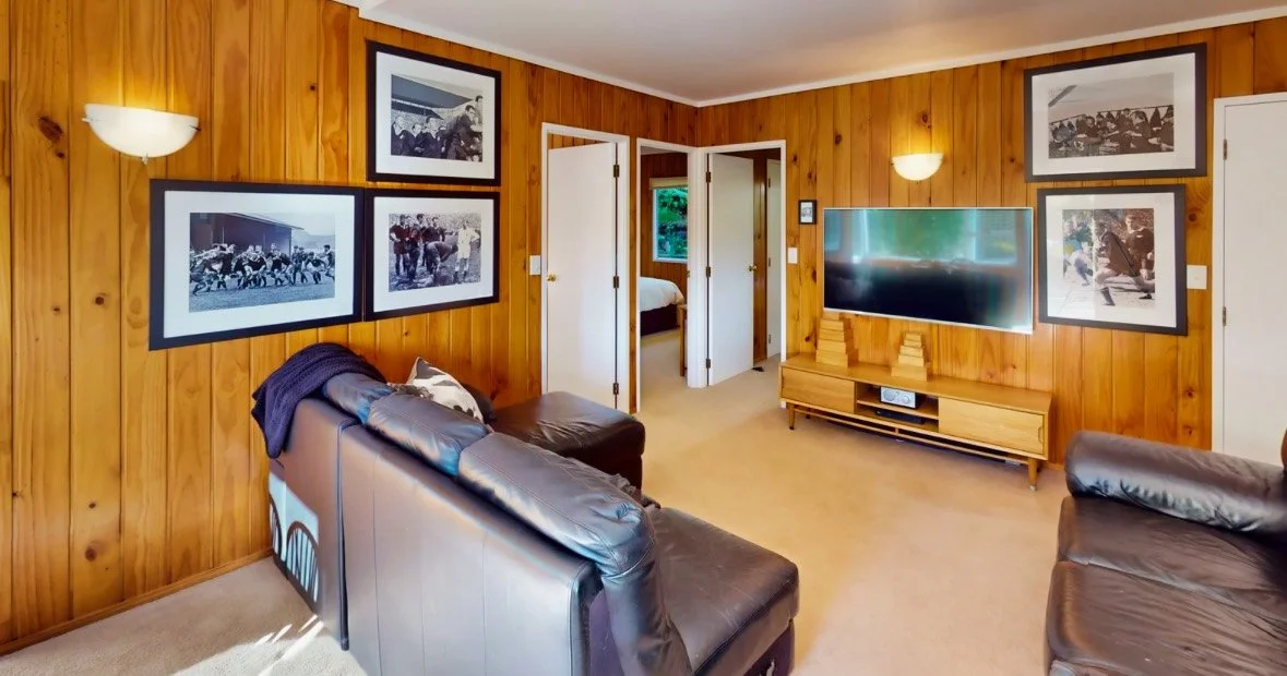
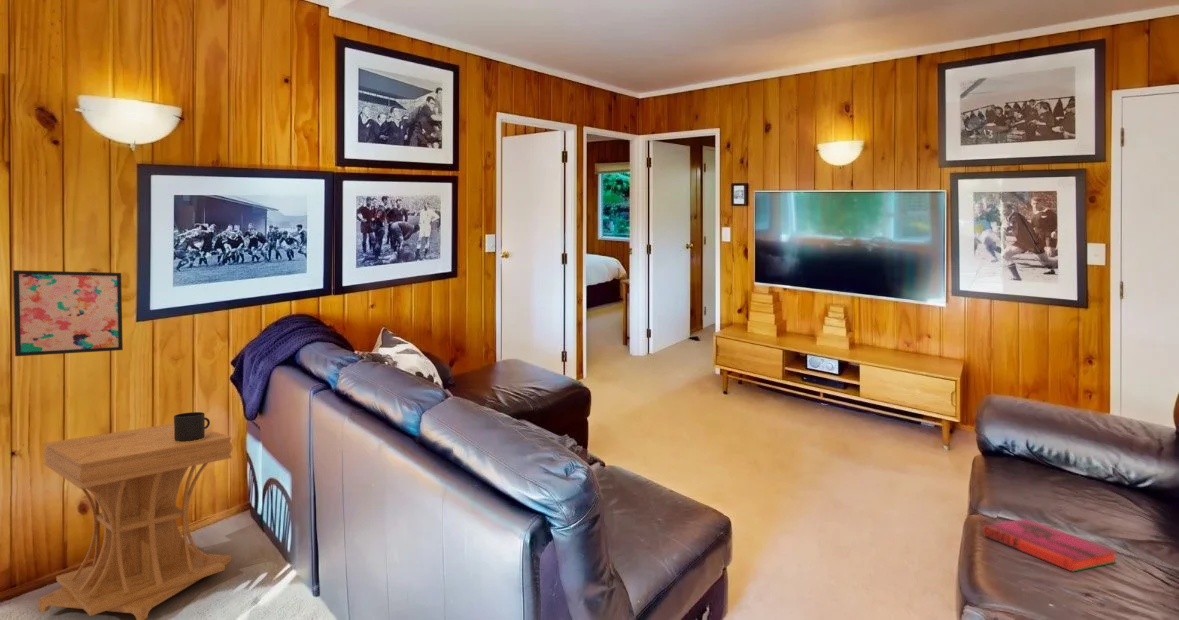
+ wall art (70, 312)
+ mug (193, 425)
+ hardback book (1046, 542)
+ side table (141, 513)
